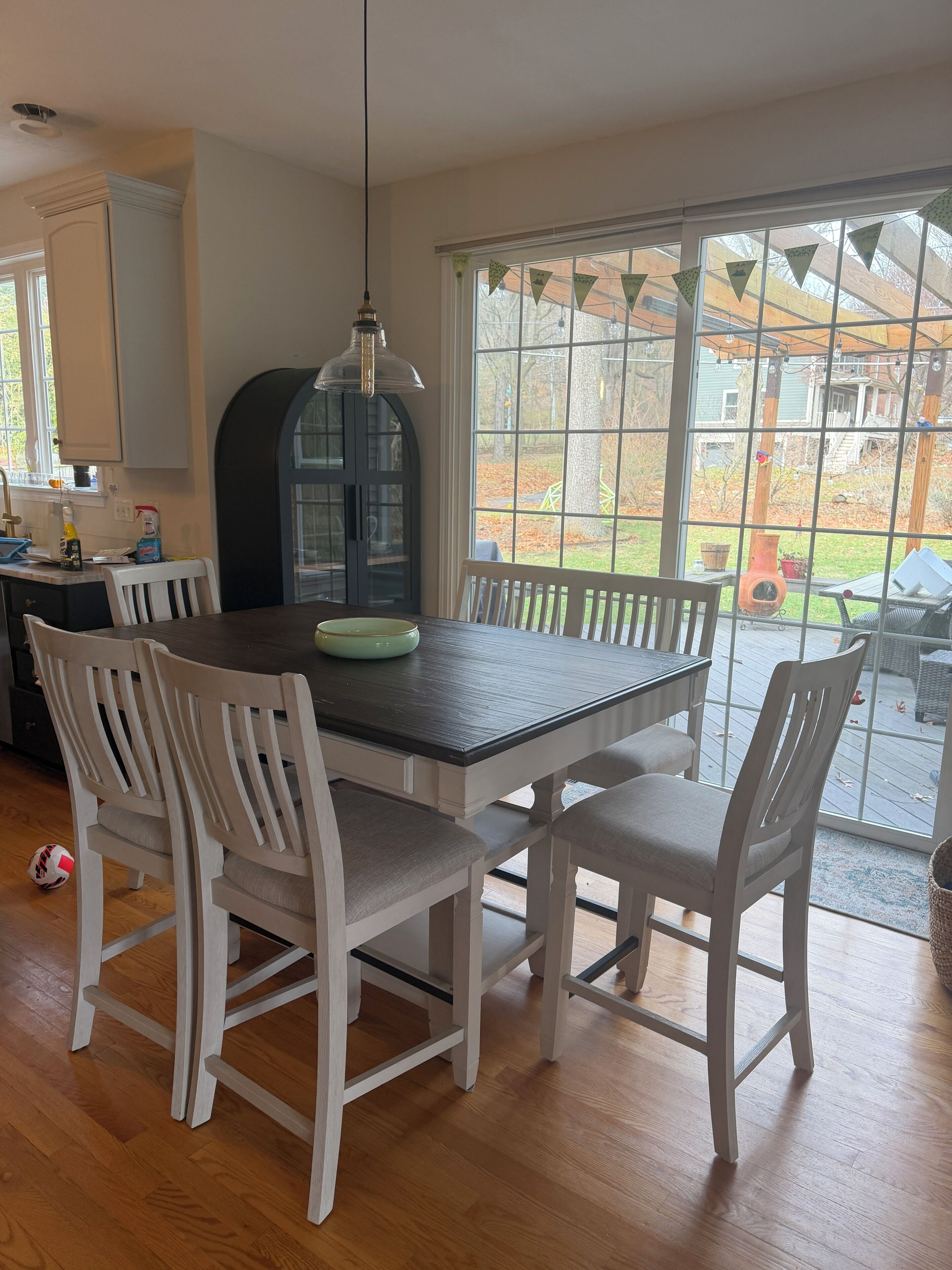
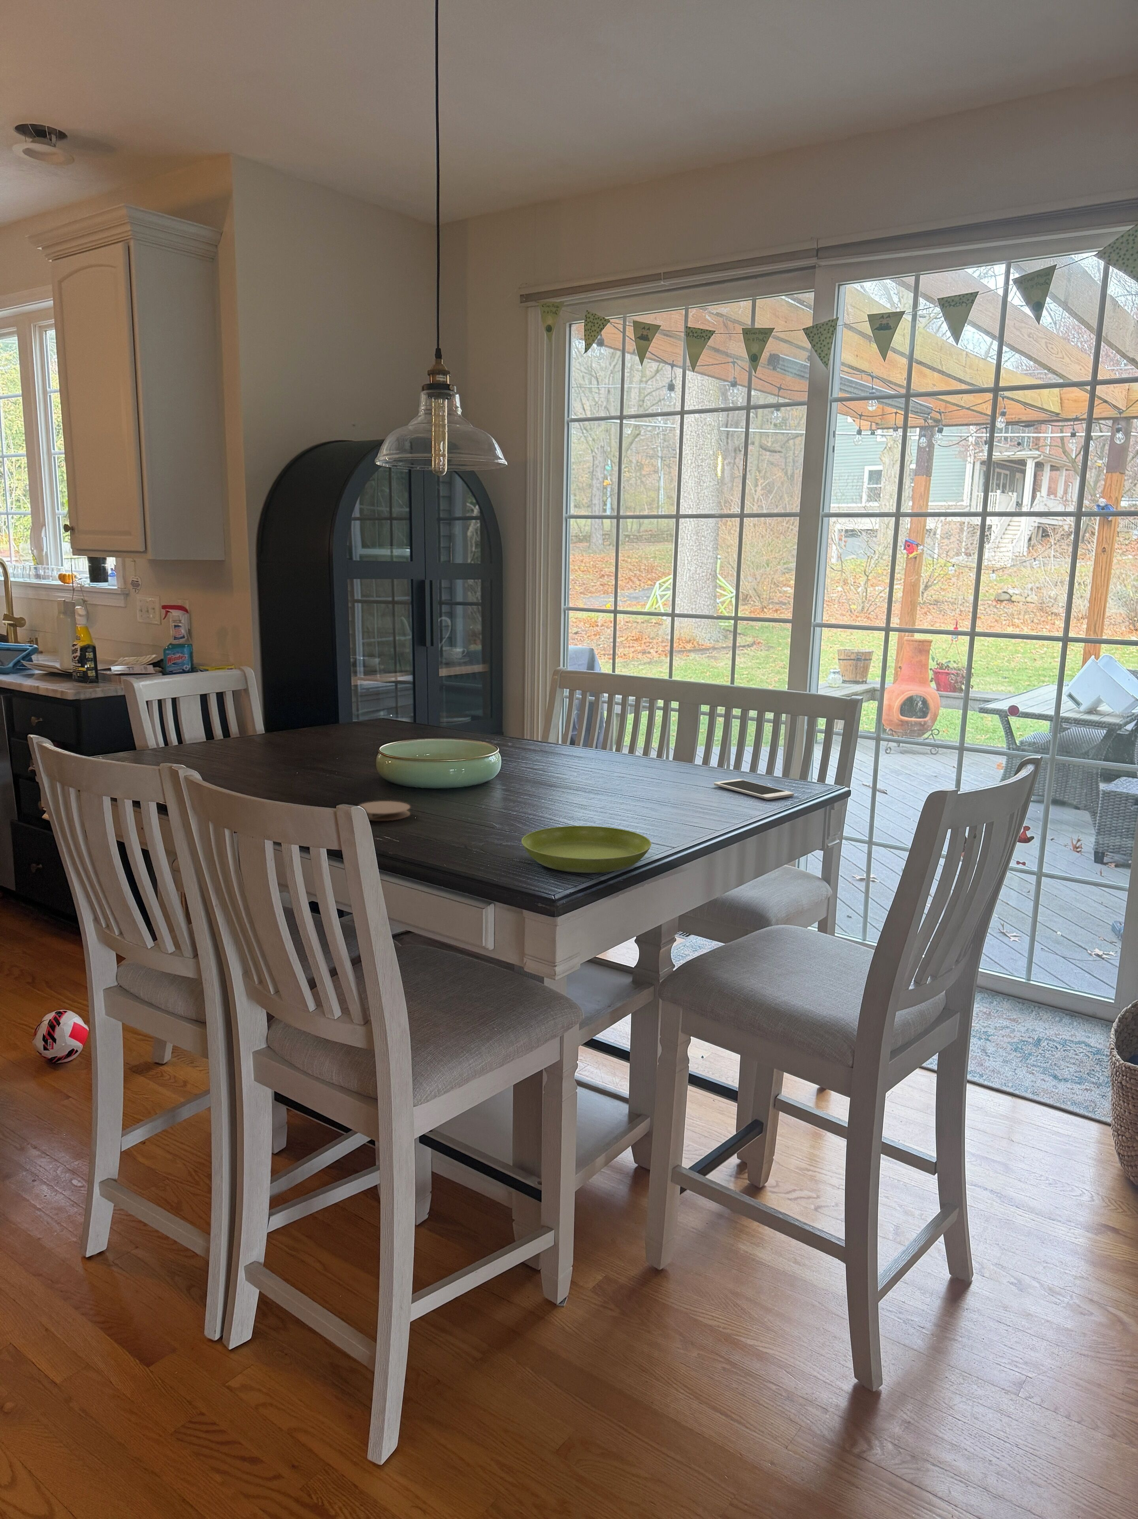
+ saucer (586, 850)
+ cell phone (753, 788)
+ coaster (384, 811)
